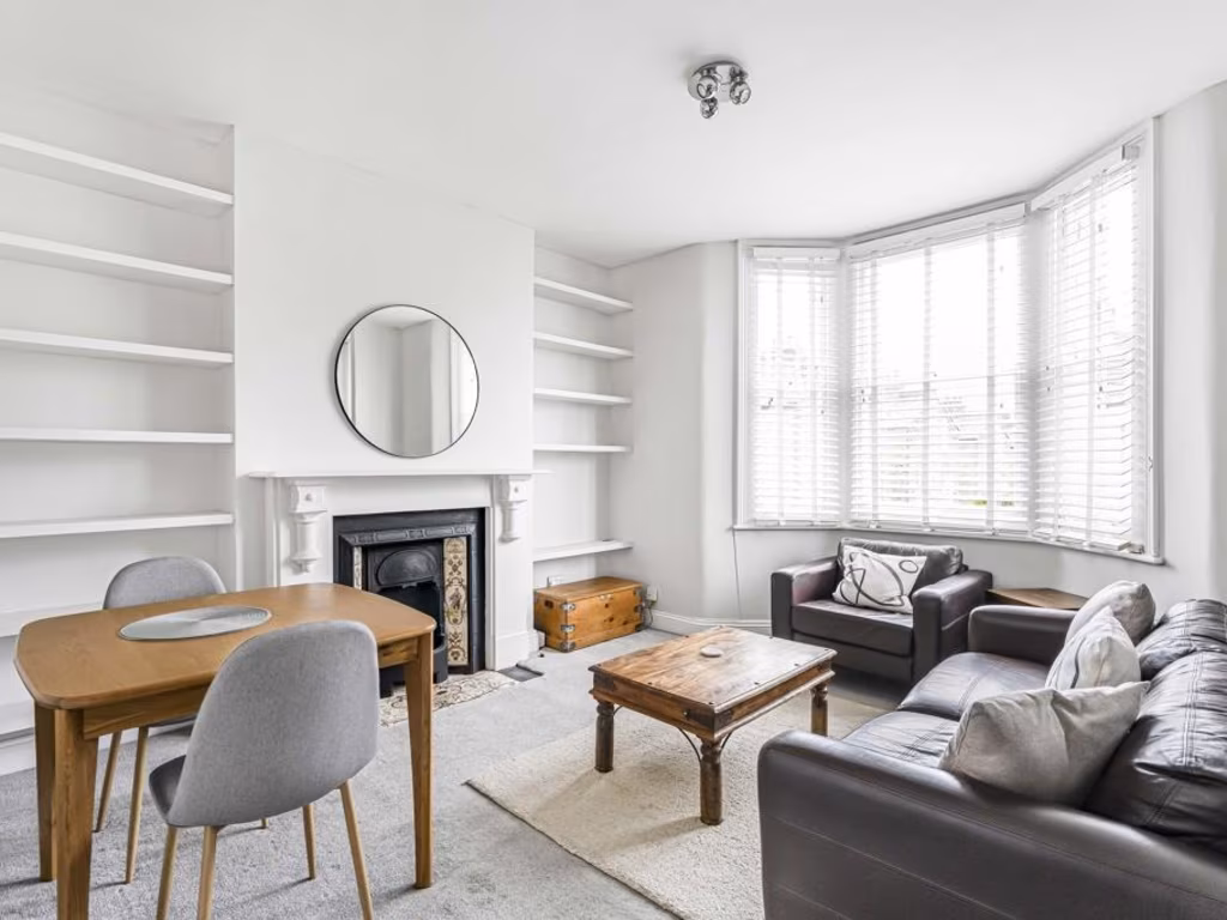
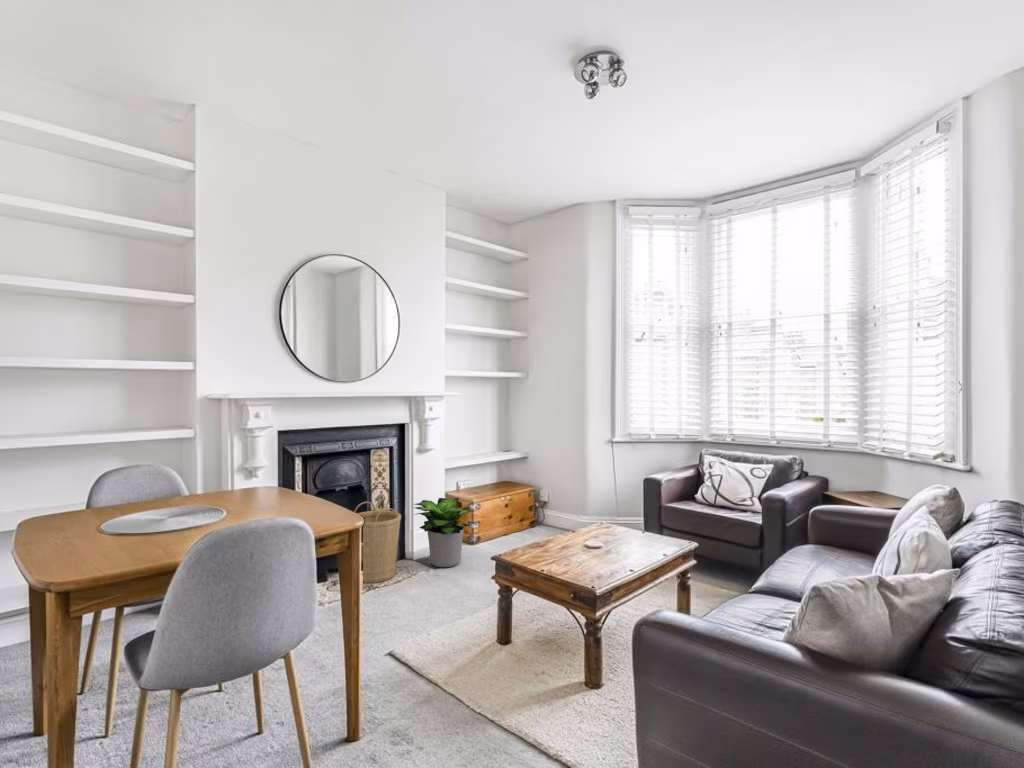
+ potted plant (445, 532)
+ basket (375, 540)
